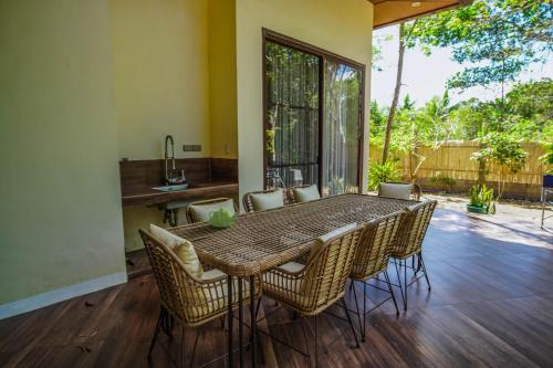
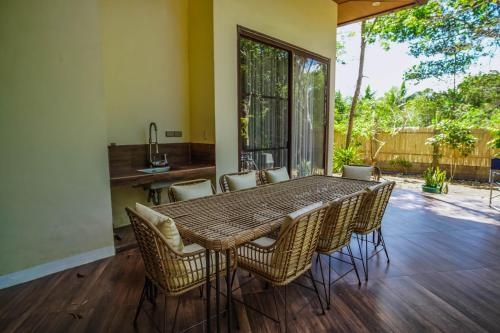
- teapot (222, 217)
